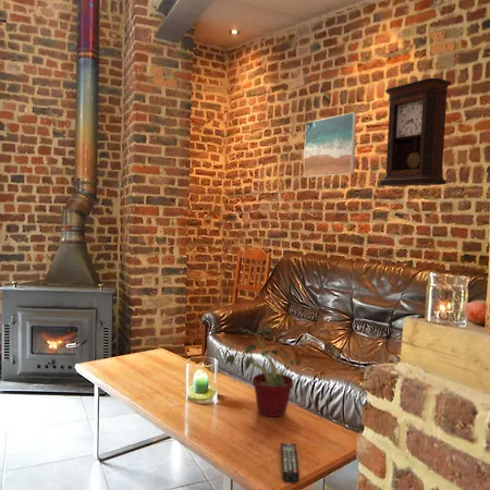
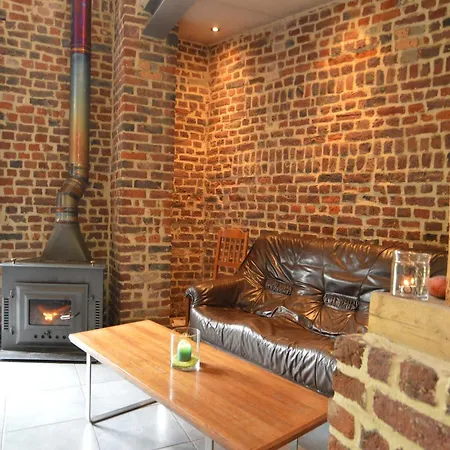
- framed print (328, 146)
- pendulum clock (412, 135)
- potted plant (259, 368)
- remote control (289, 460)
